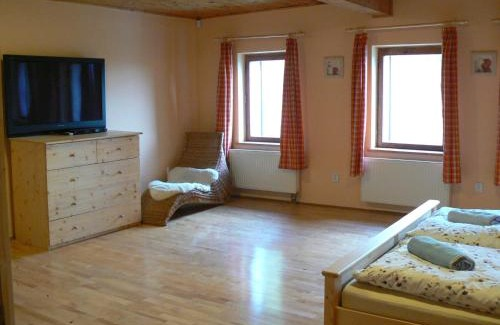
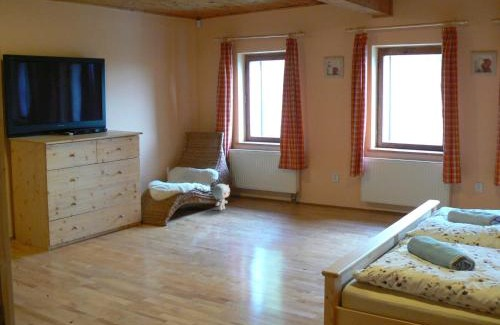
+ plush toy (221, 196)
